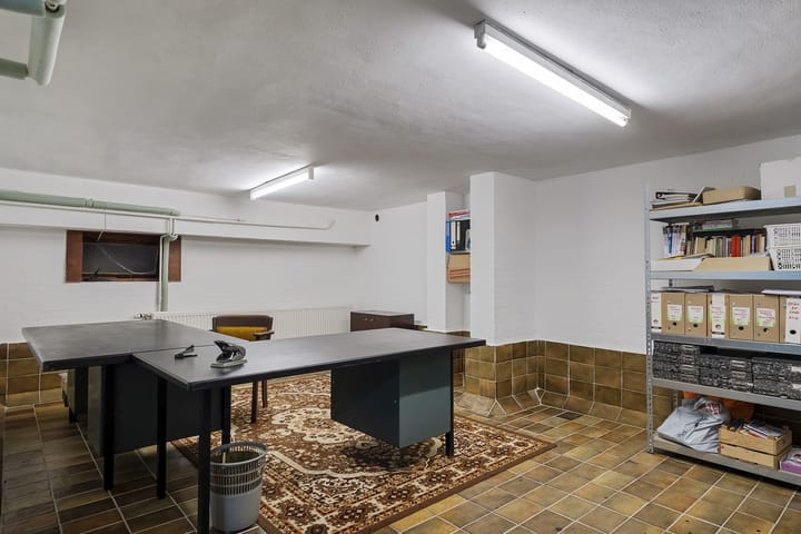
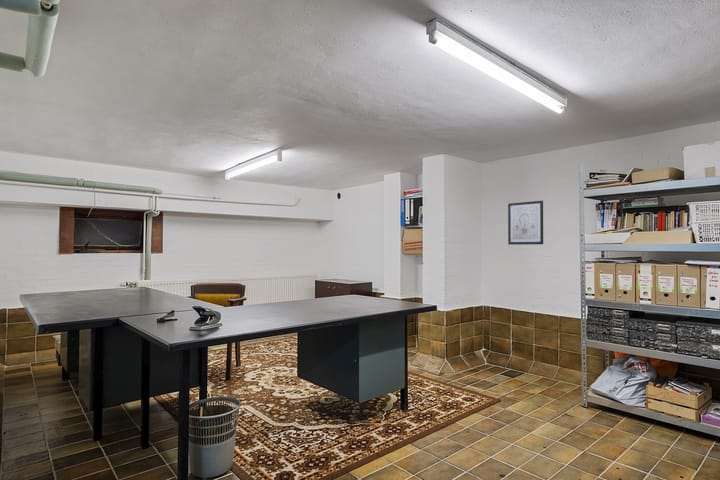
+ wall art (525, 223)
